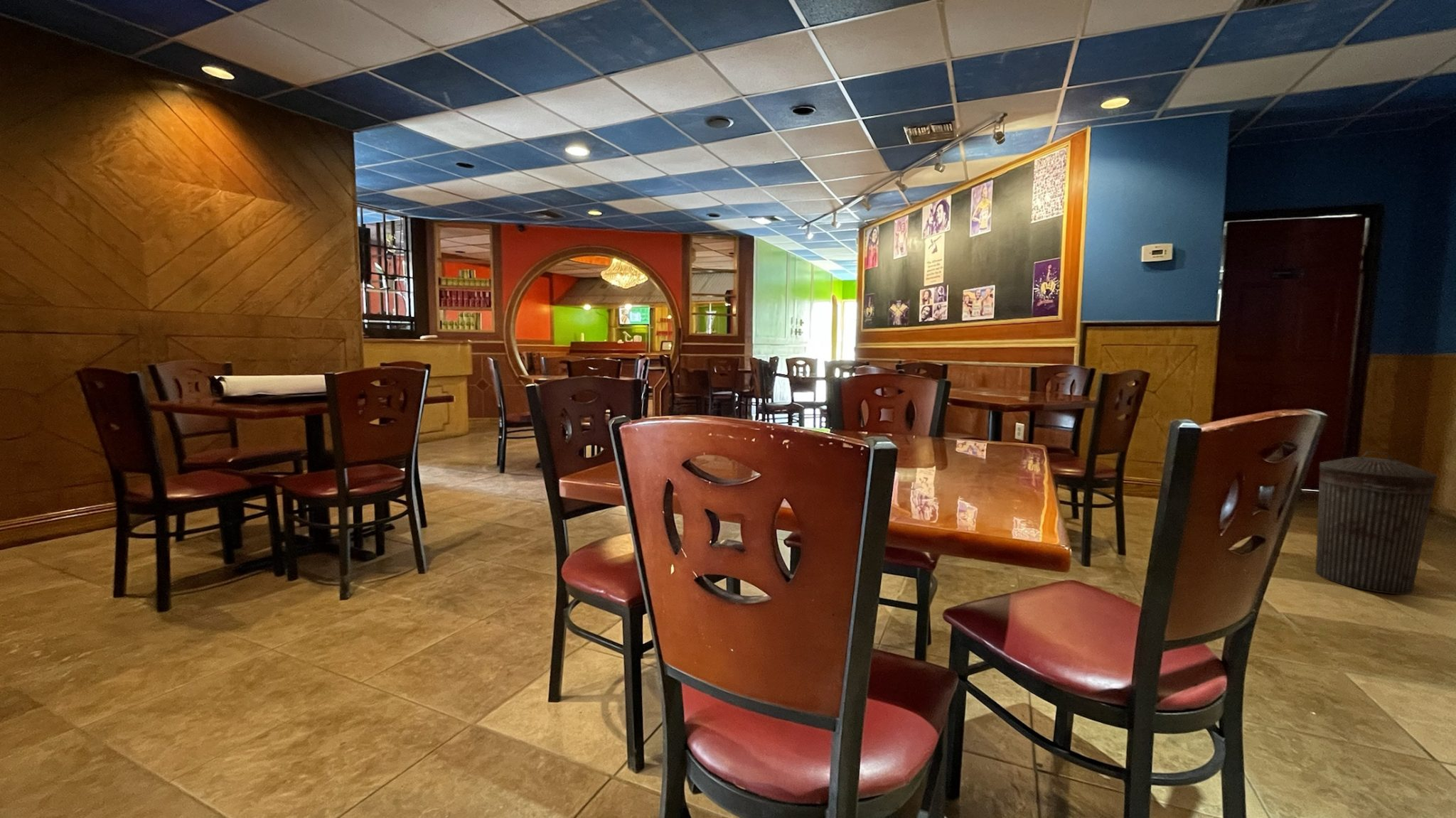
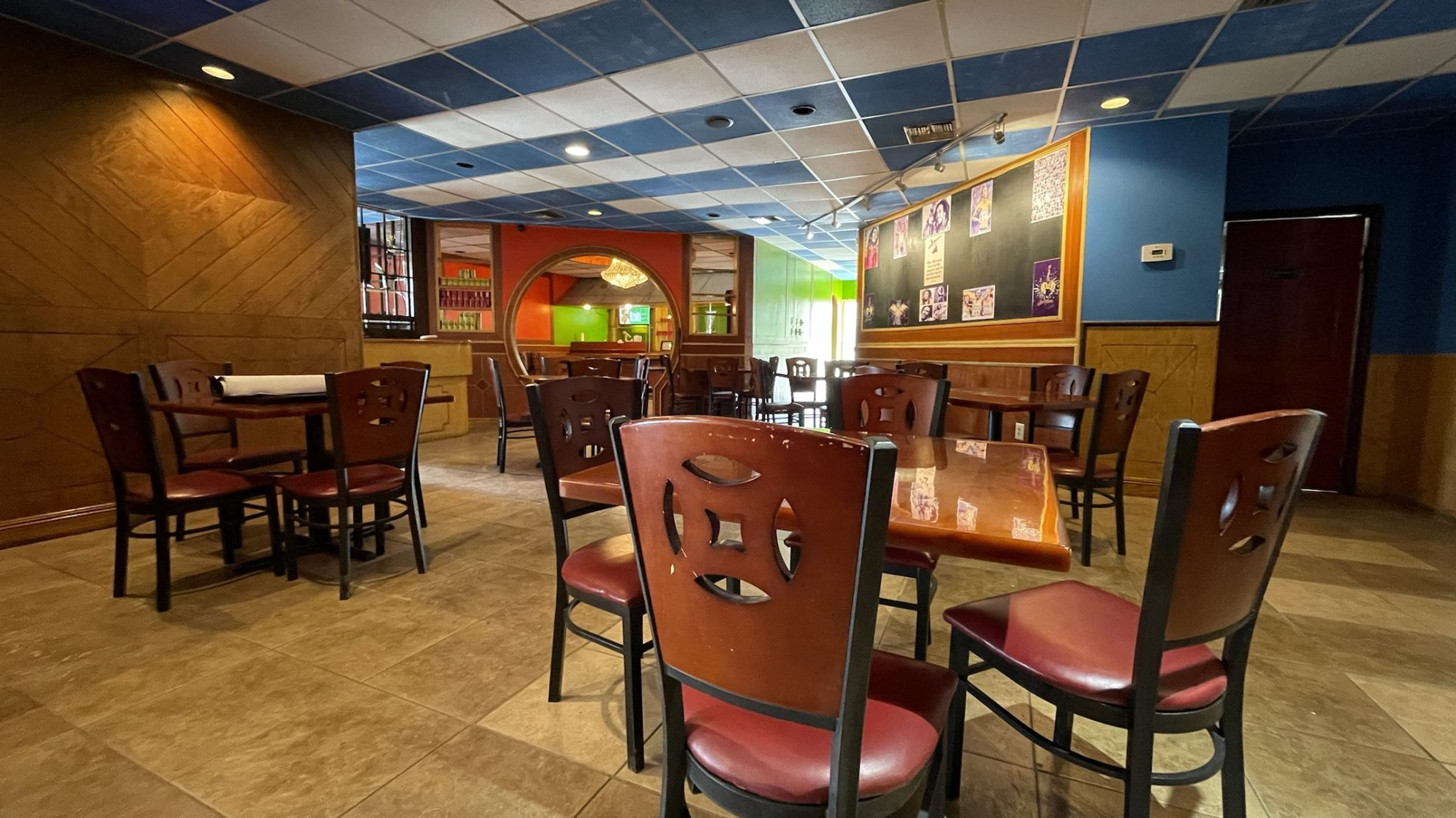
- trash can (1369, 517)
